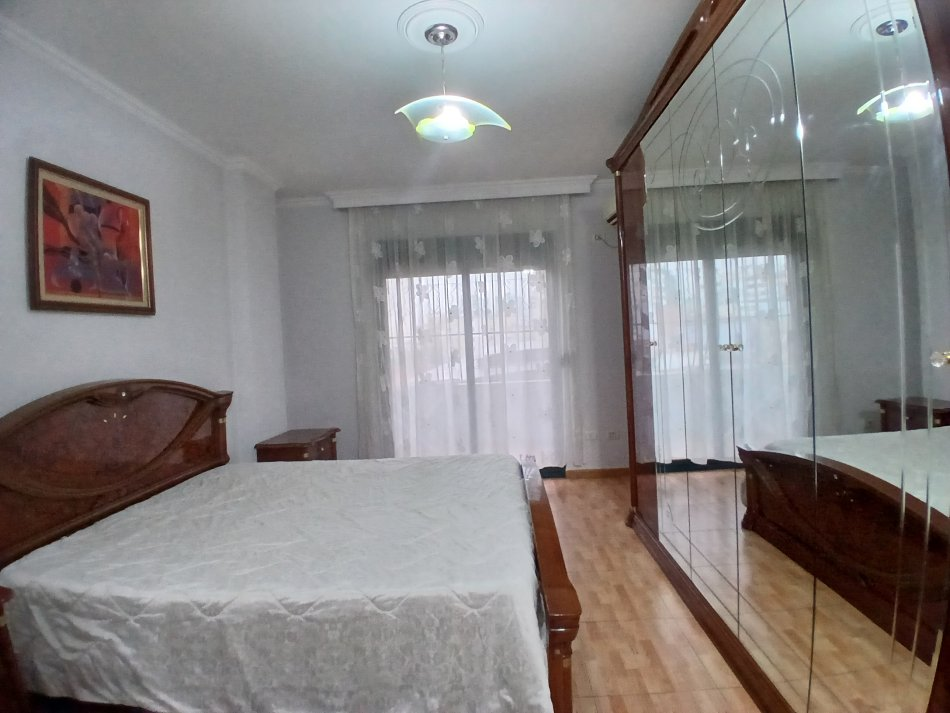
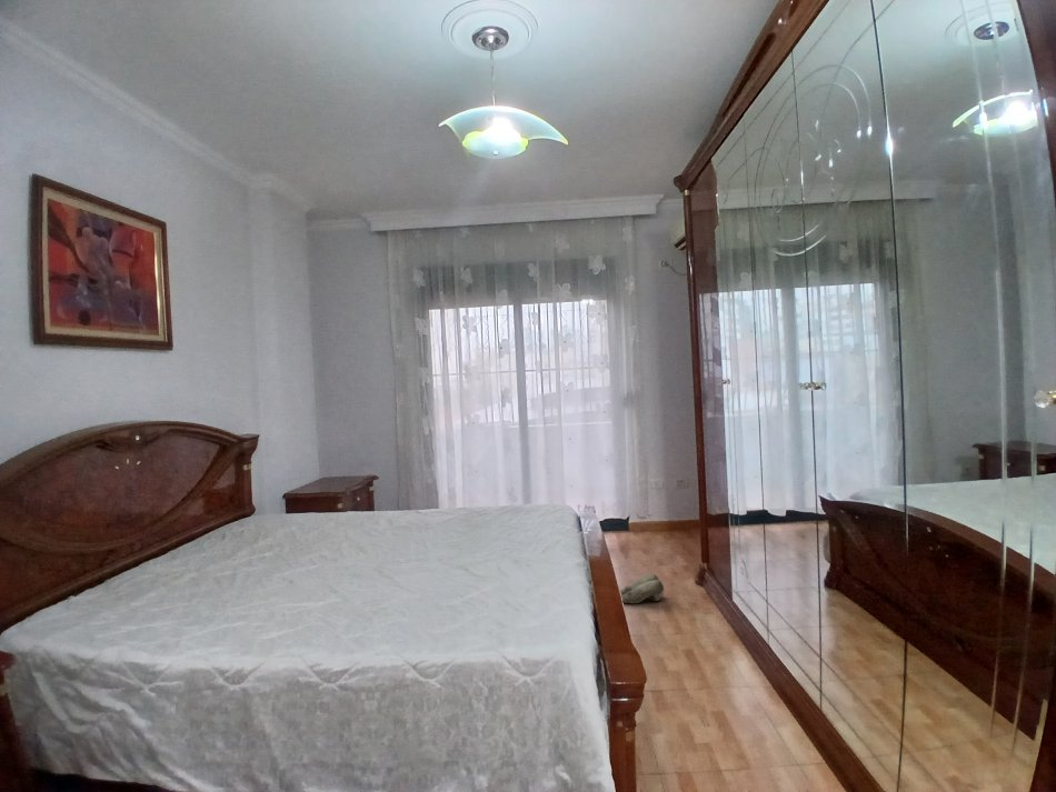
+ slippers (639, 588)
